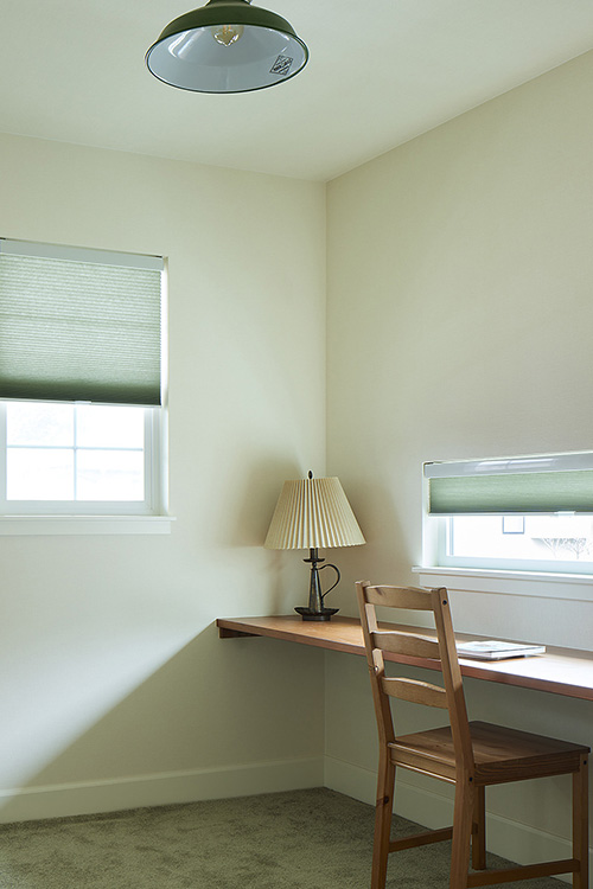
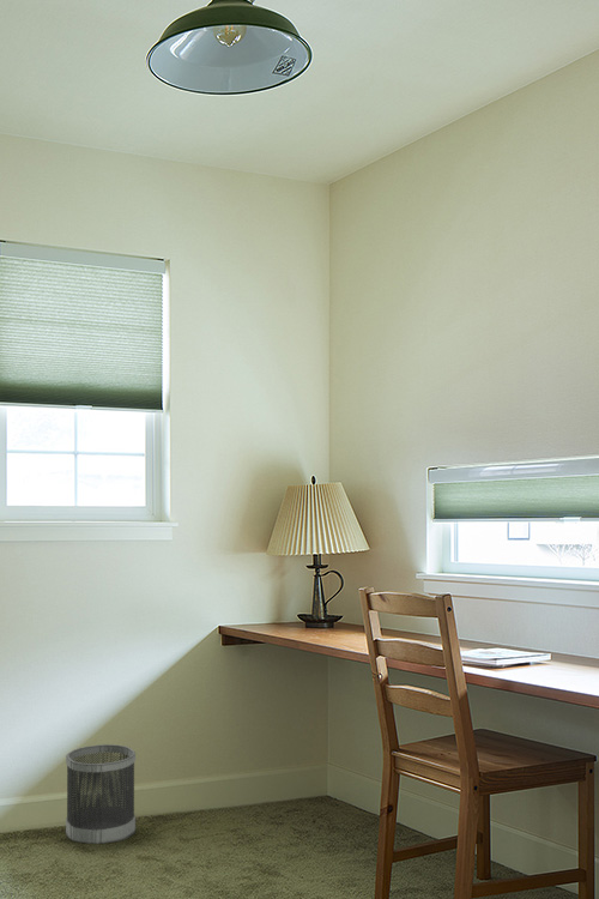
+ wastebasket (101, 792)
